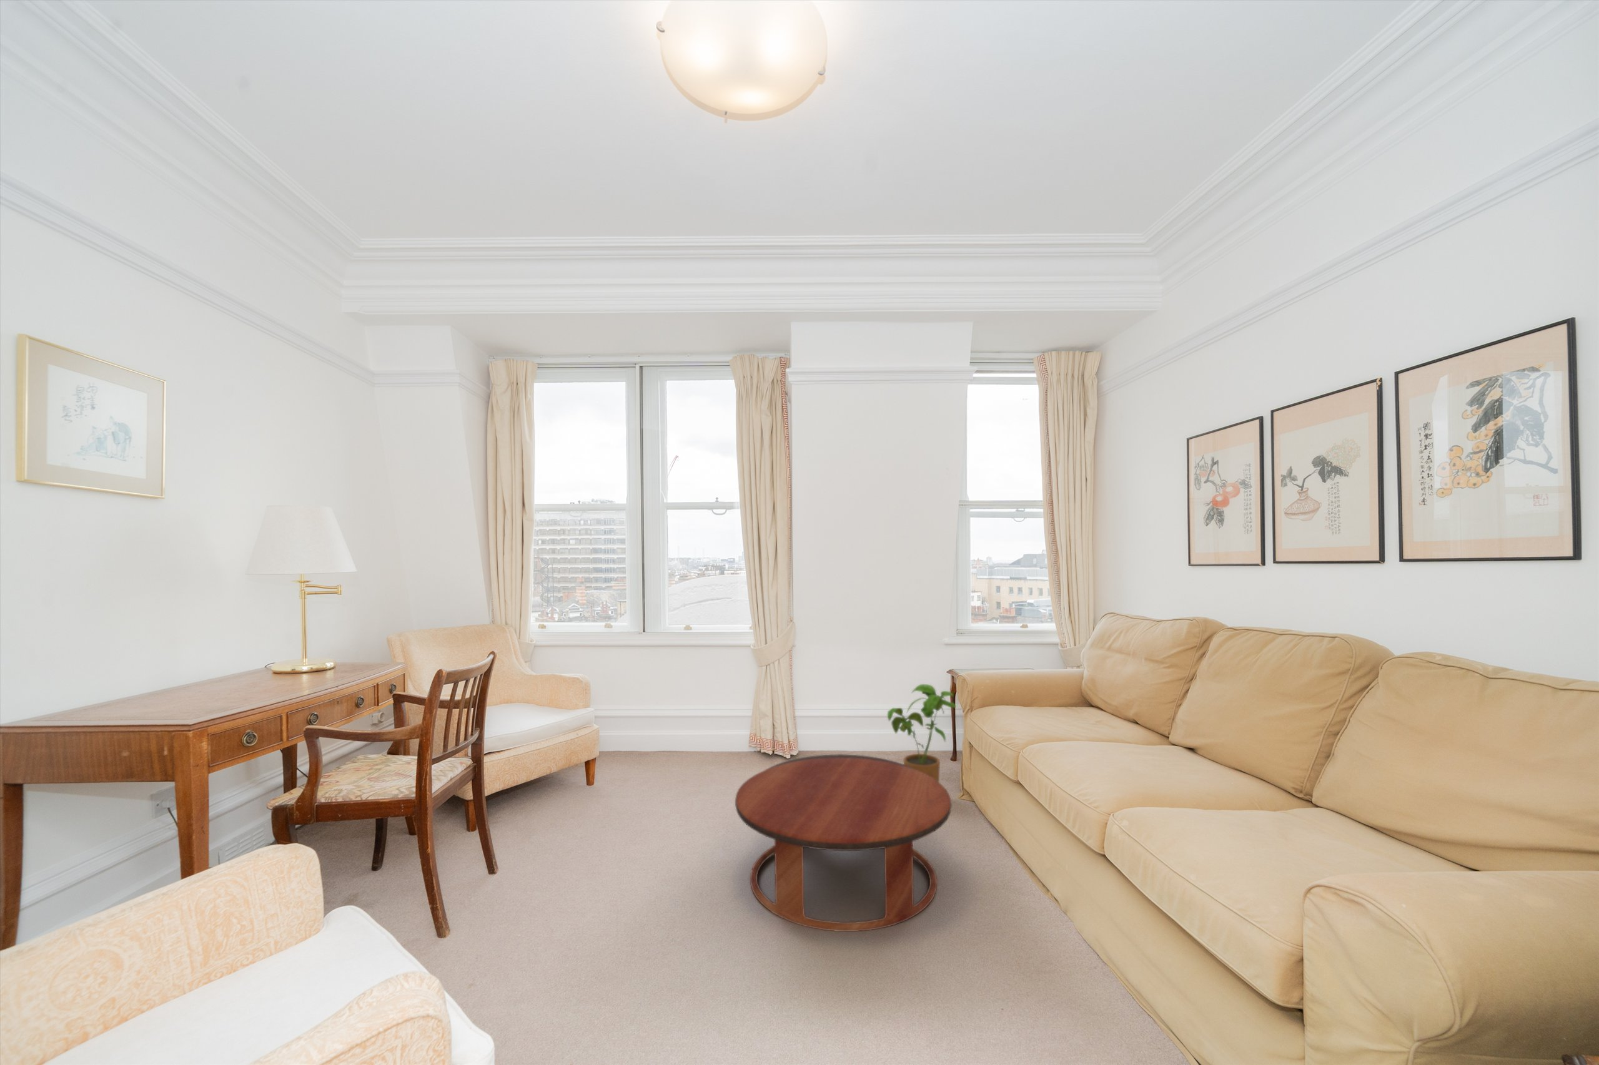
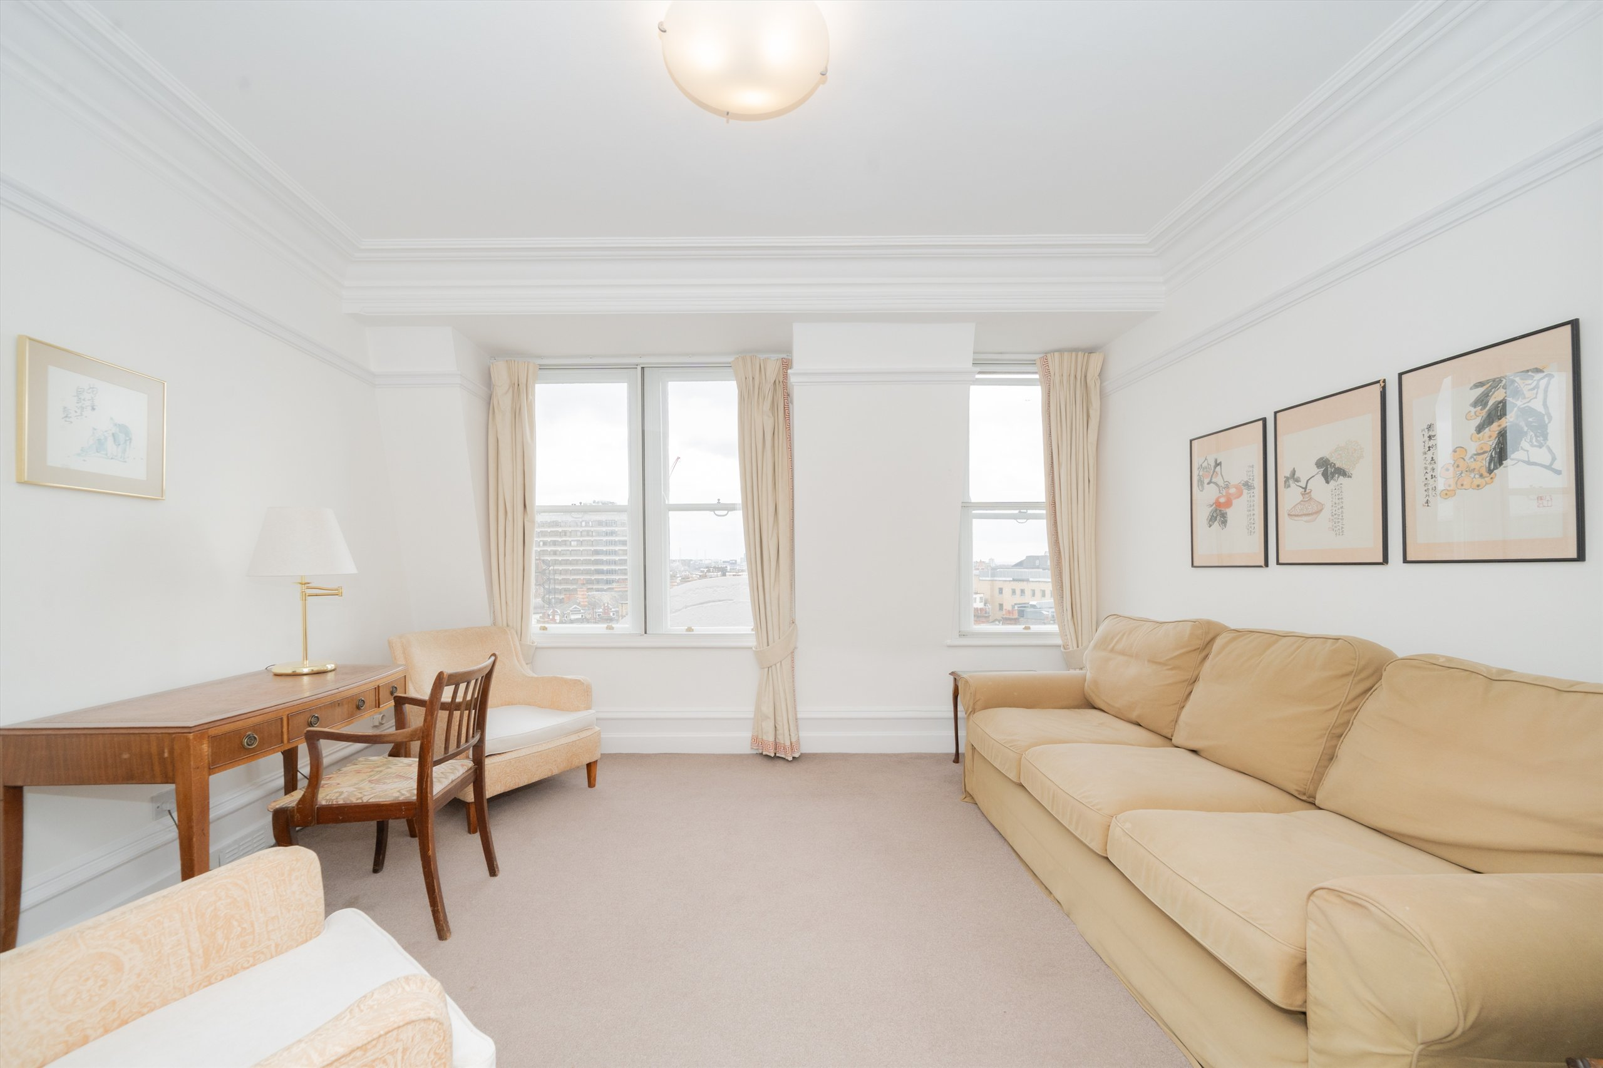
- house plant (918, 743)
- coffee table (842, 832)
